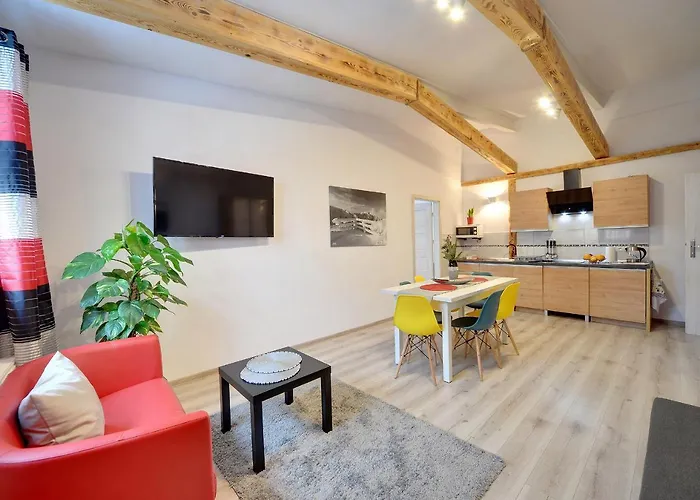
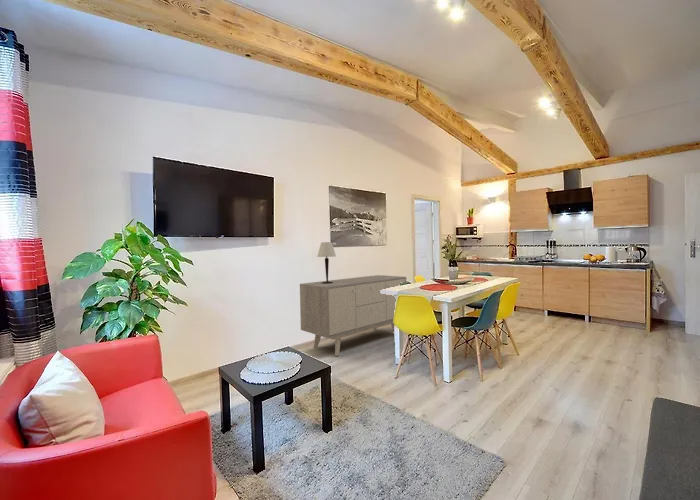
+ sideboard (358, 310)
+ table lamp (326, 262)
